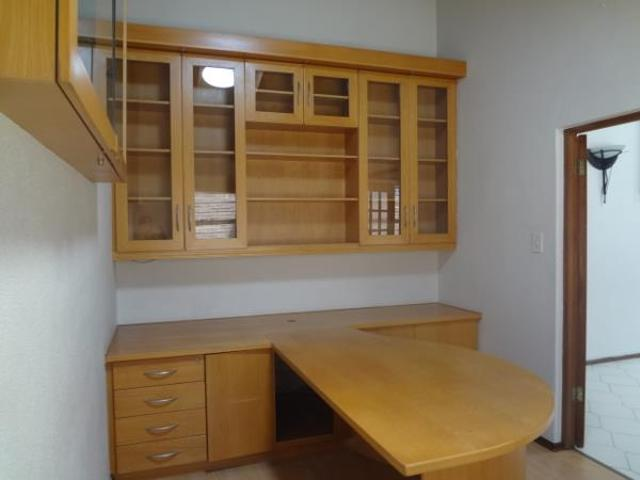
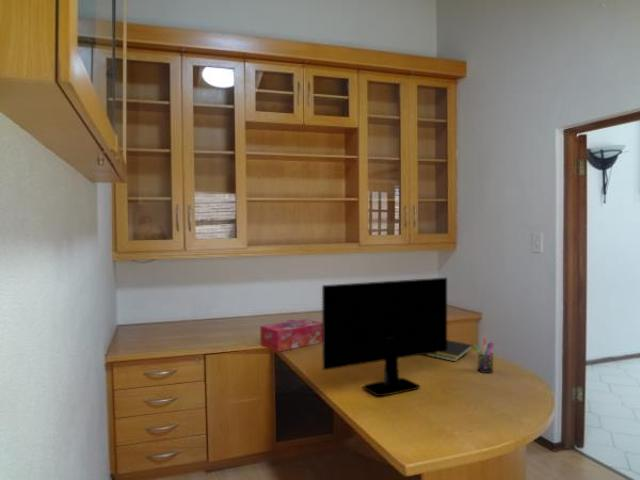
+ monitor (391, 335)
+ notepad (441, 352)
+ tissue box (292, 334)
+ pen holder (483, 355)
